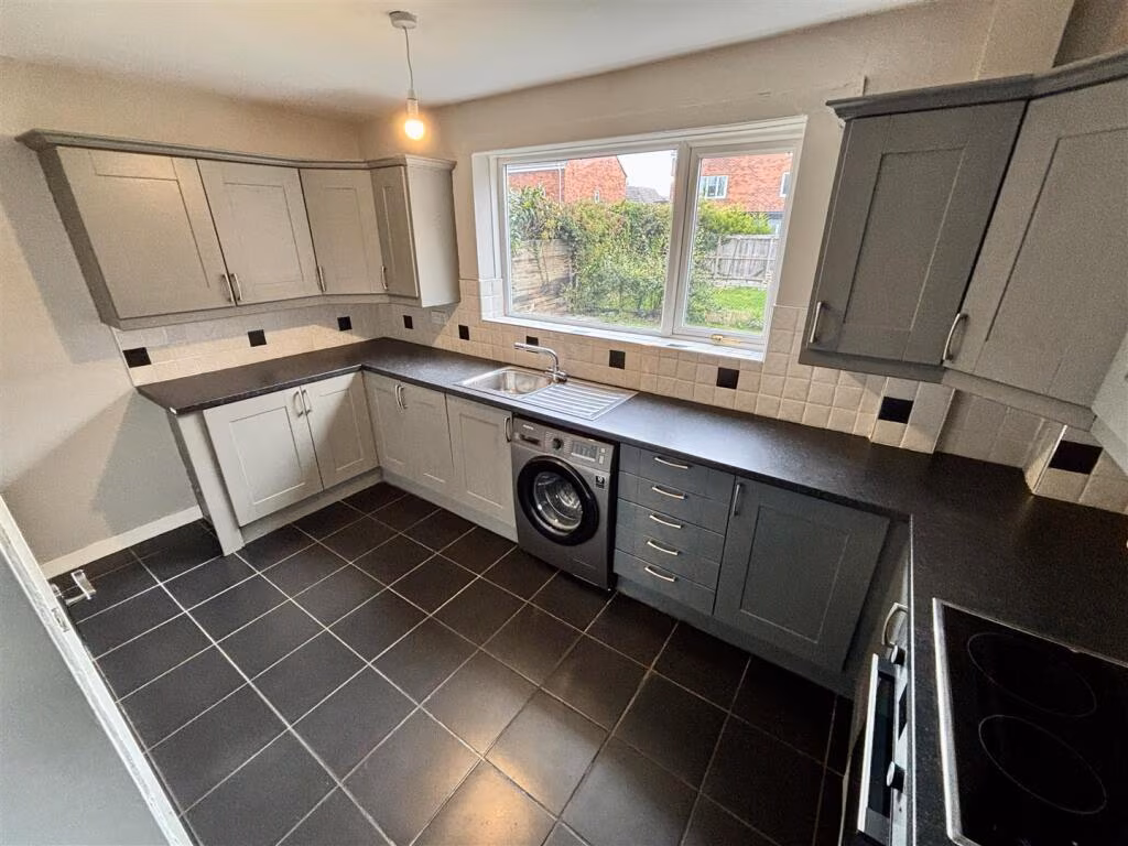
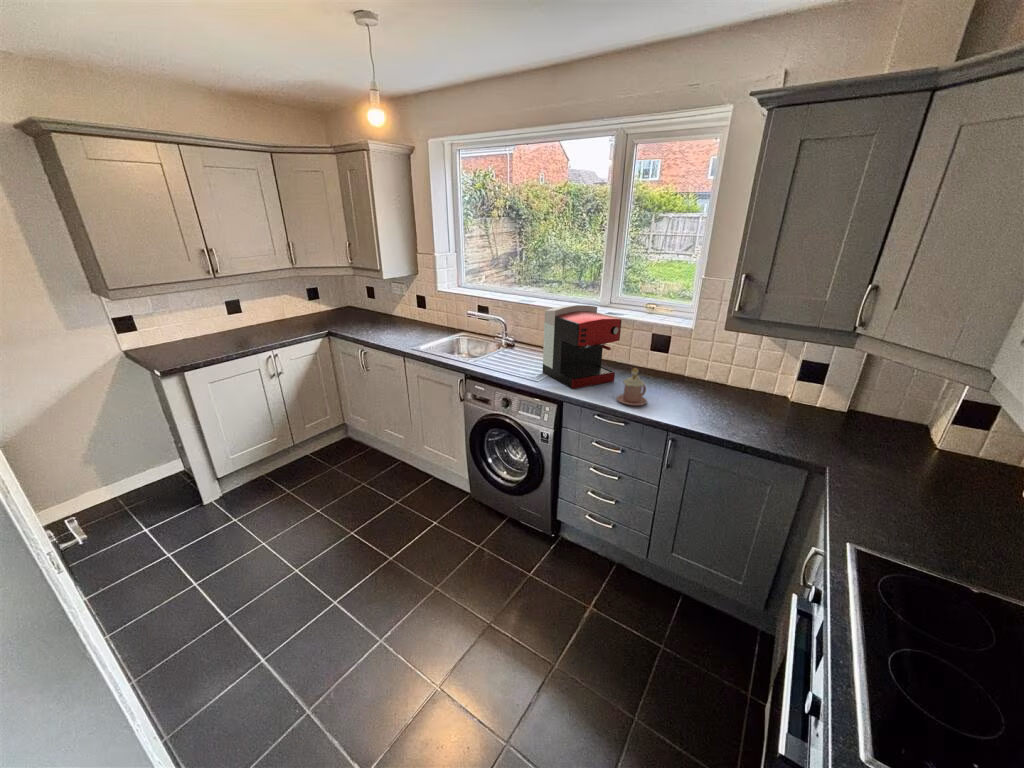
+ mug (633, 385)
+ coffee maker (585, 344)
